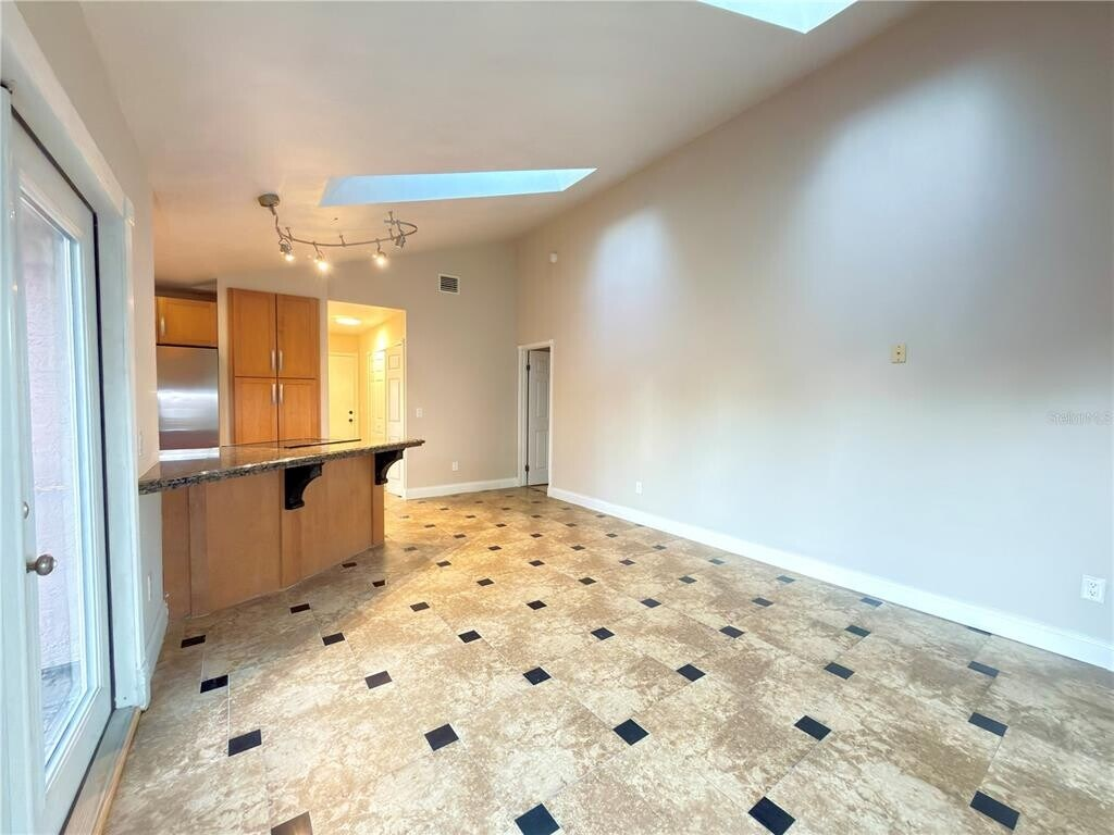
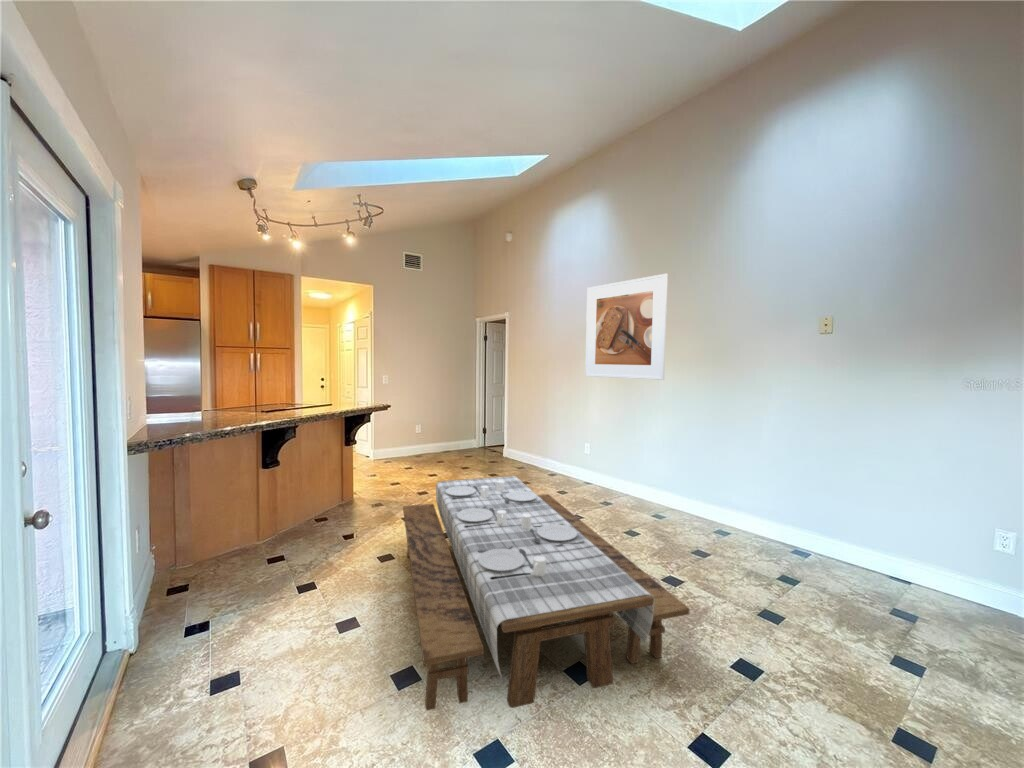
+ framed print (622, 330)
+ dining table (510, 552)
